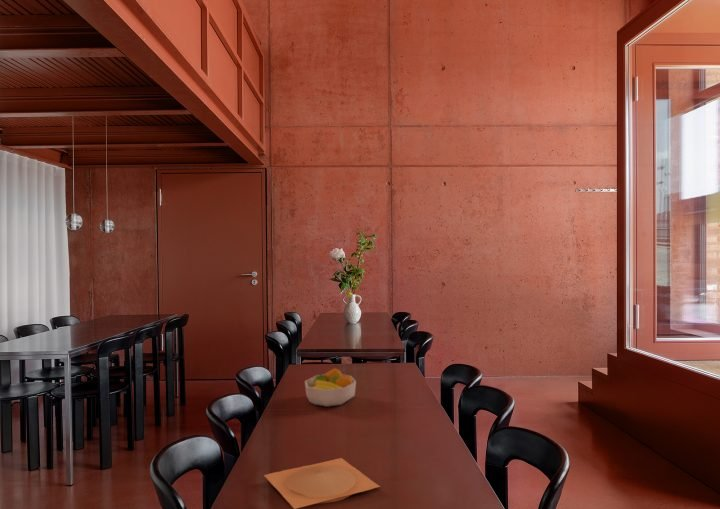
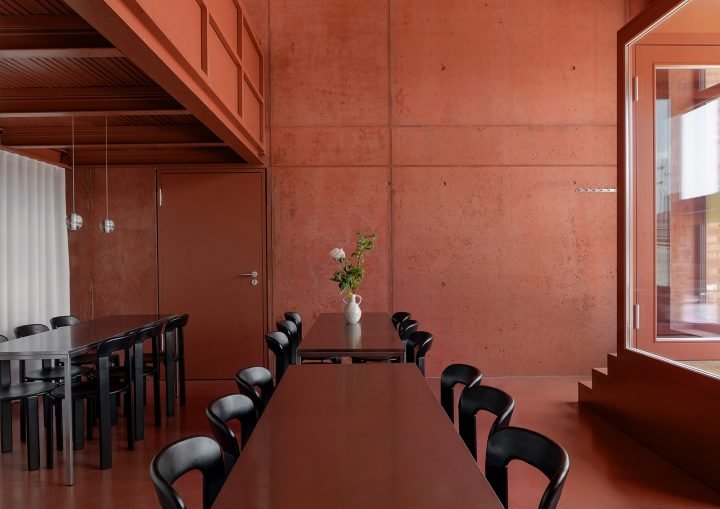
- plate (320, 478)
- fruit bowl (330, 386)
